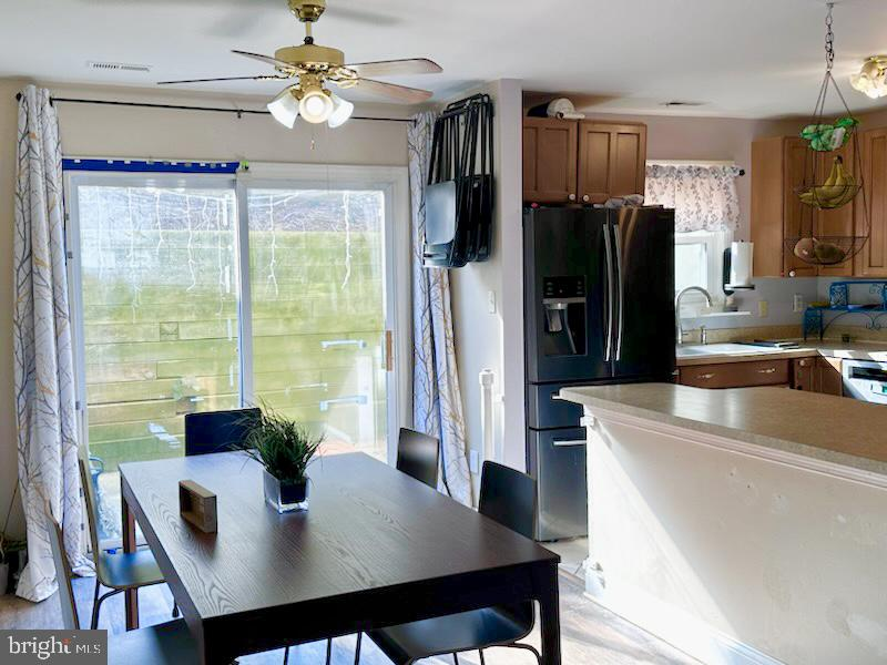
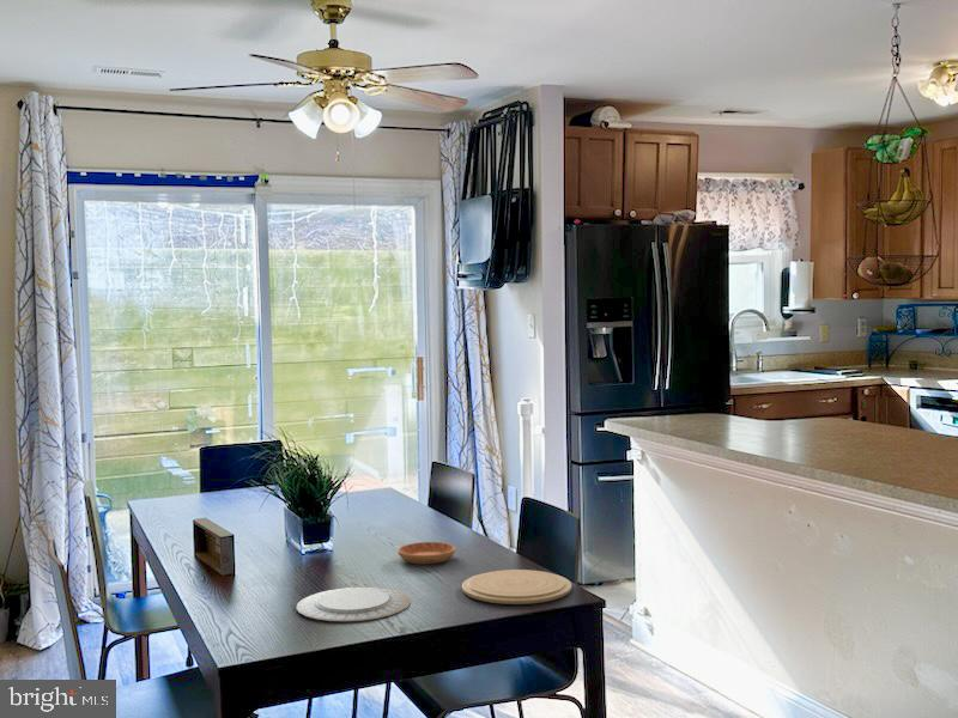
+ chinaware (353, 601)
+ plate (516, 585)
+ saucer (426, 553)
